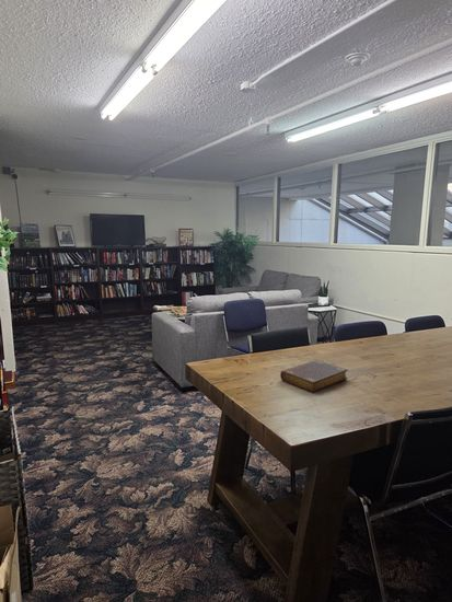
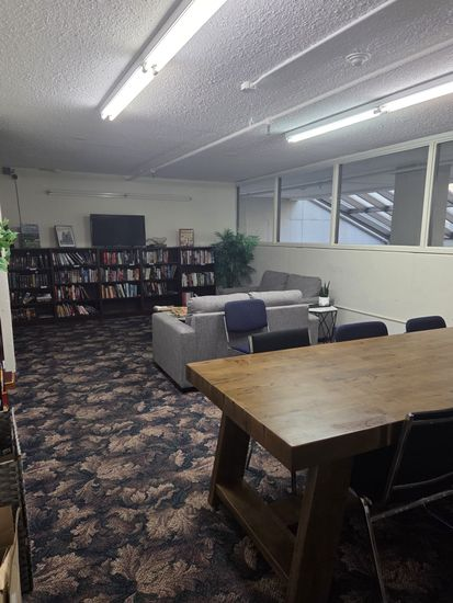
- book (313, 374)
